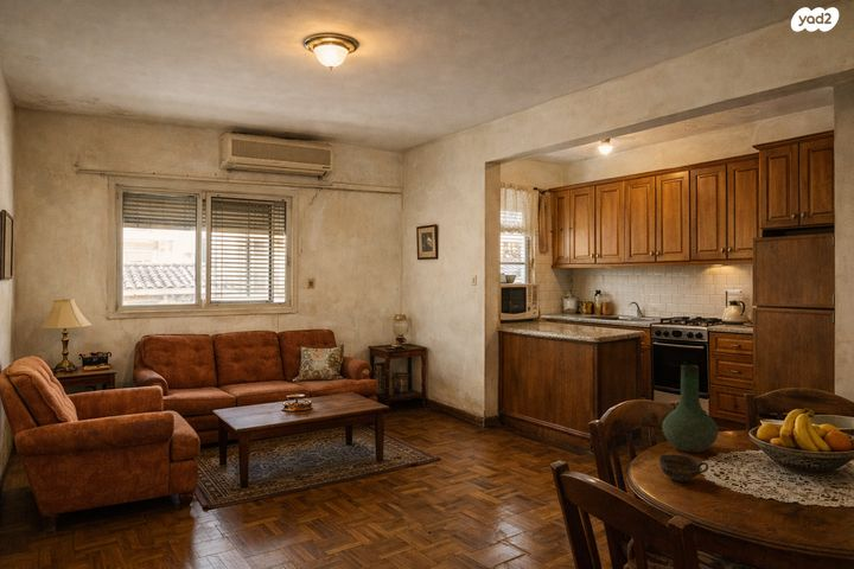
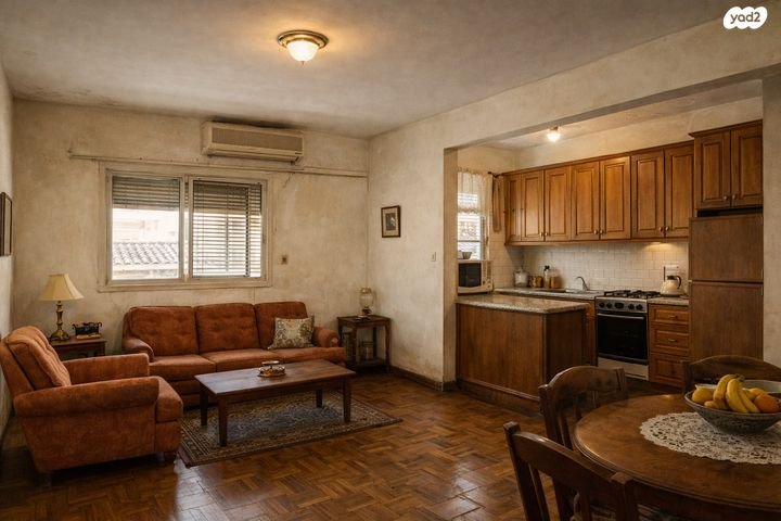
- cup (683, 469)
- vase (689, 407)
